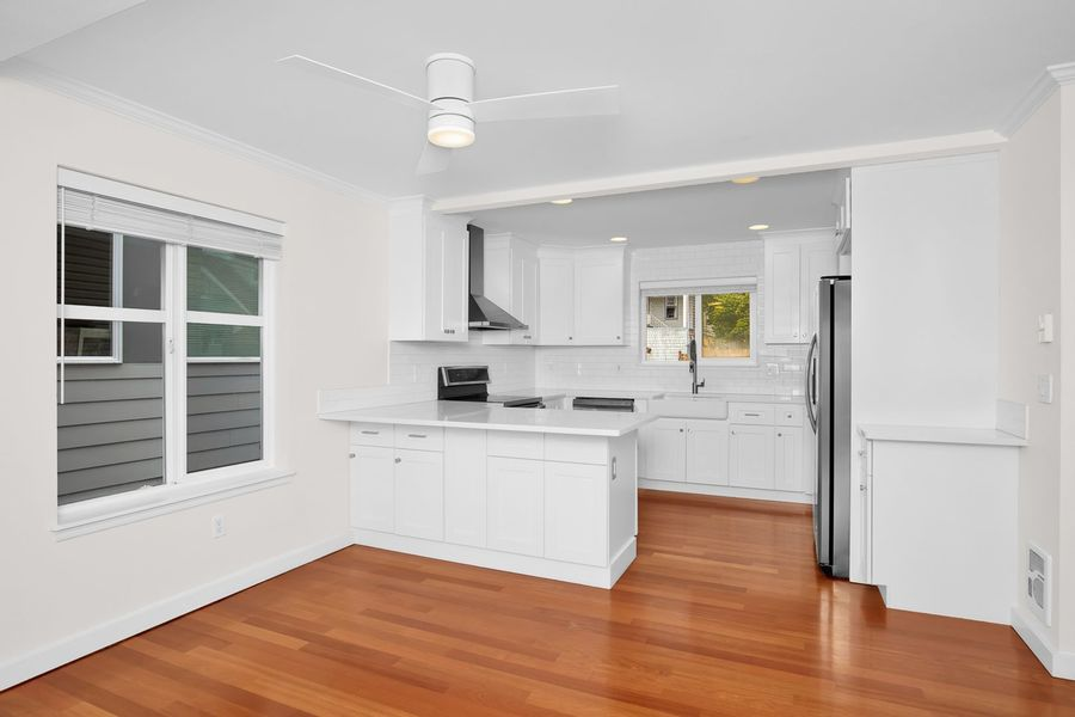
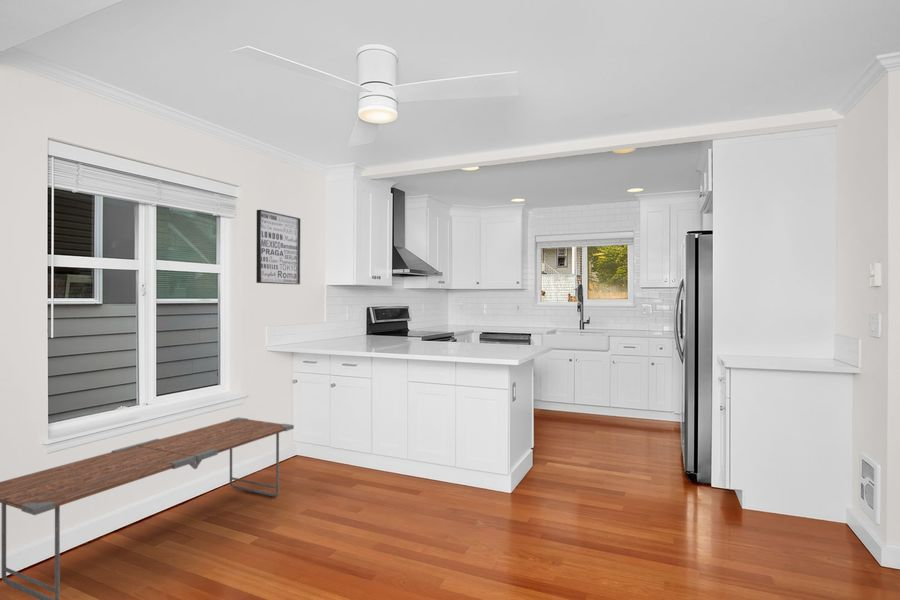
+ wall art (279, 249)
+ bench (159, 472)
